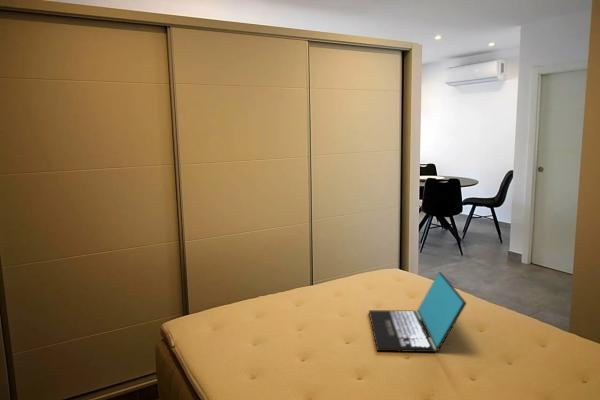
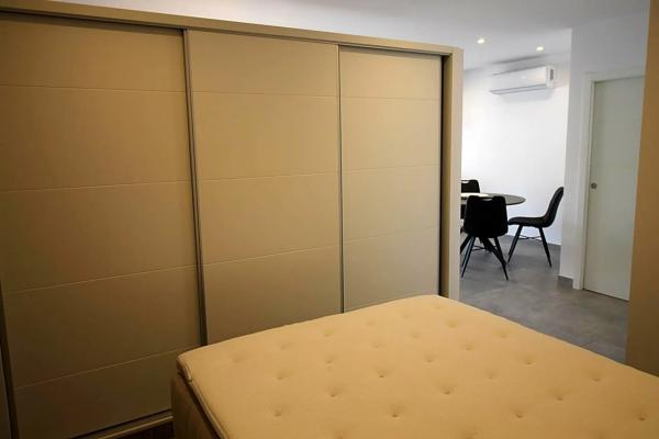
- laptop (411, 311)
